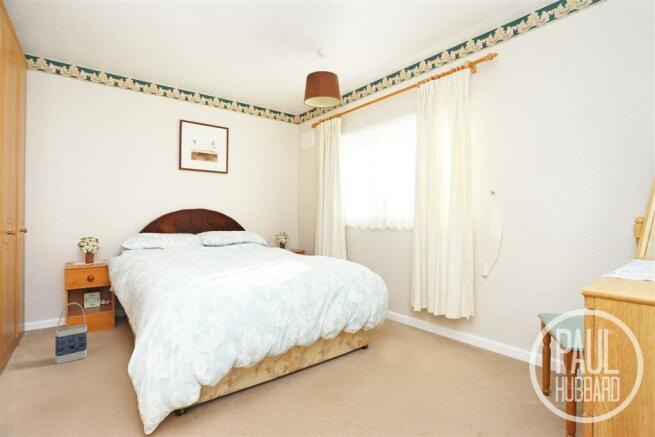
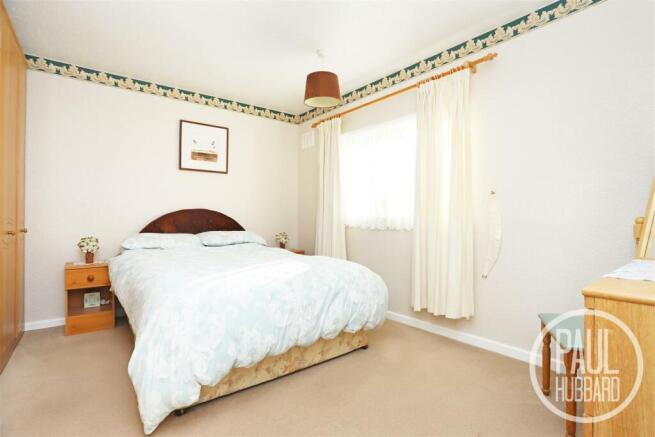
- bag (71, 330)
